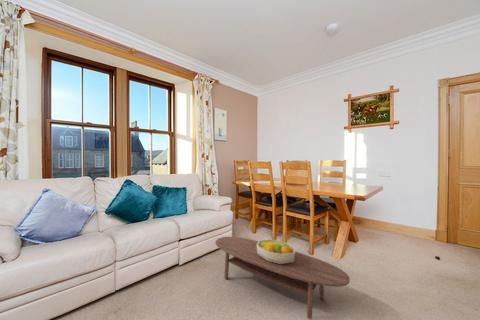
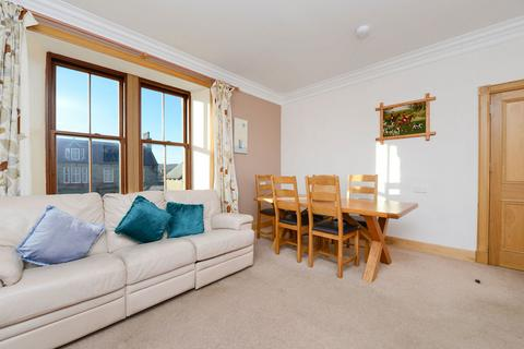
- coffee table (270, 271)
- fruit bowl (275, 249)
